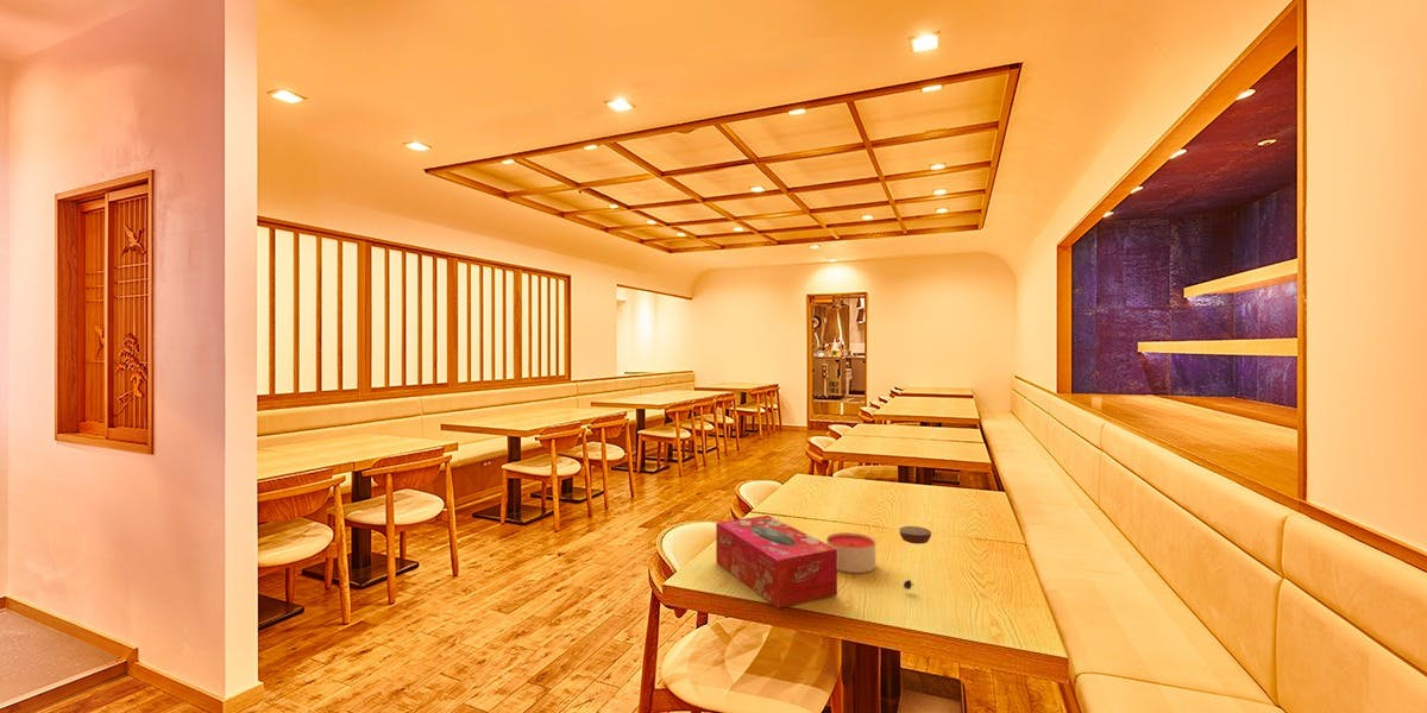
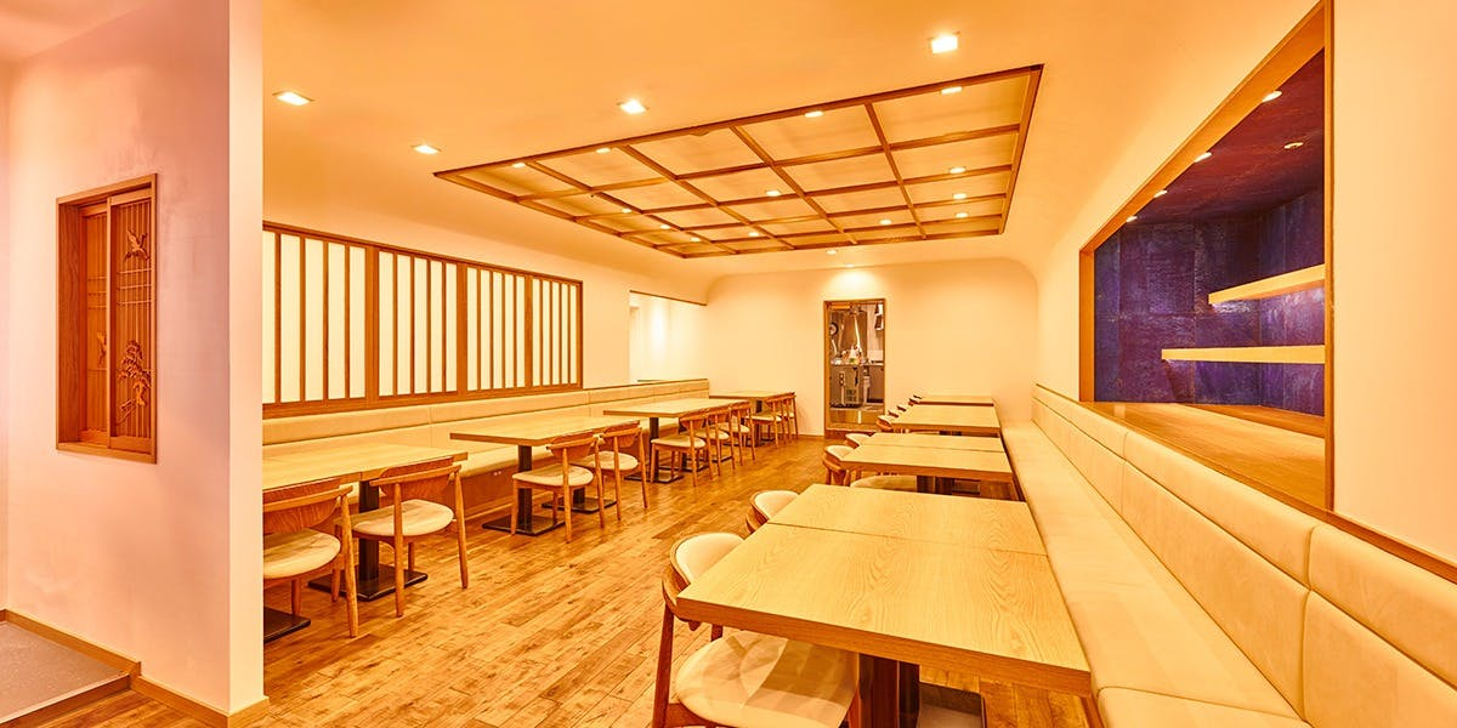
- jar (910, 580)
- tissue box (772, 556)
- candle (850, 550)
